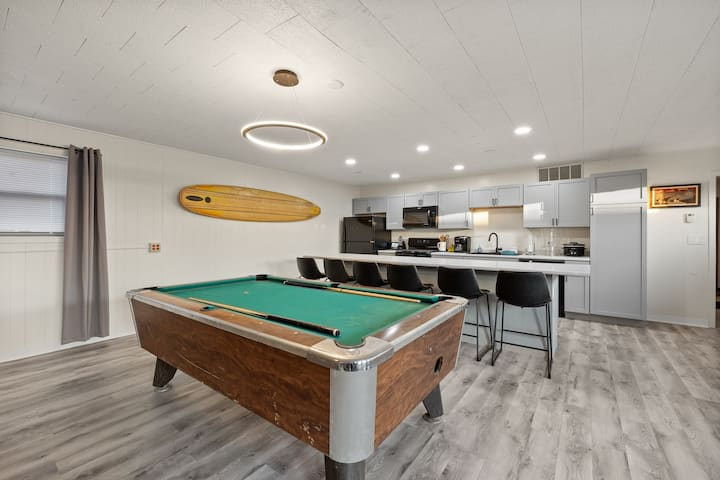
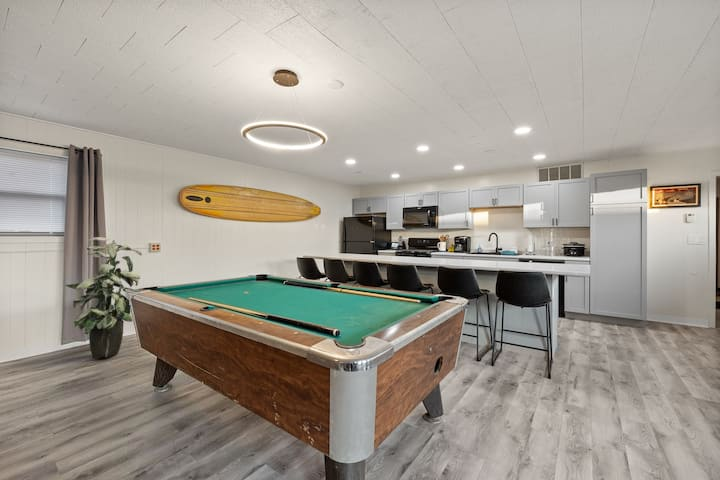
+ indoor plant (104, 296)
